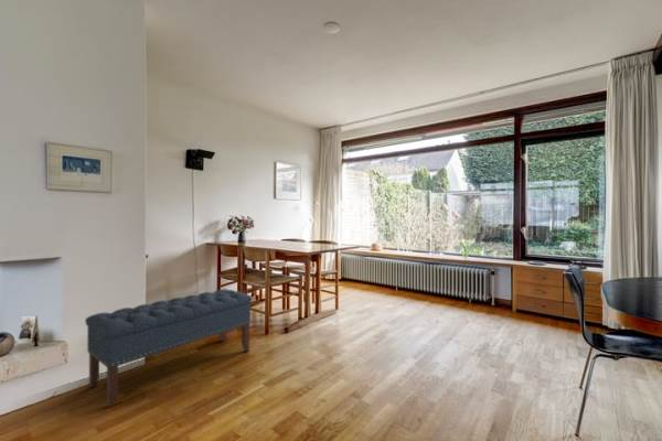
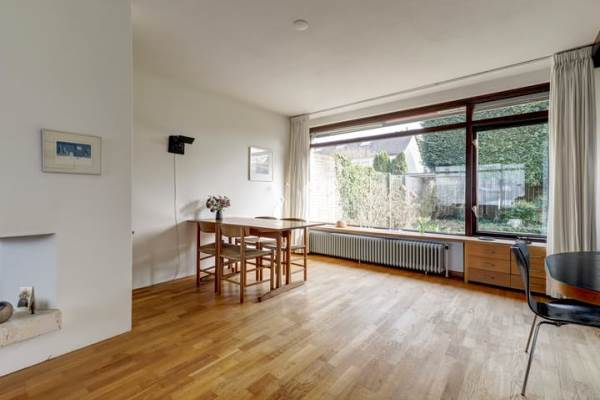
- bench (179, 333)
